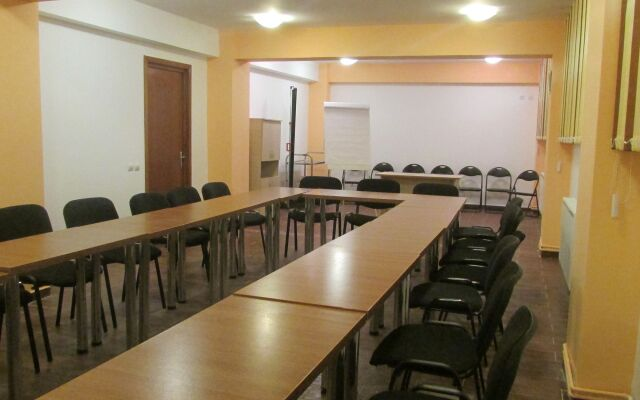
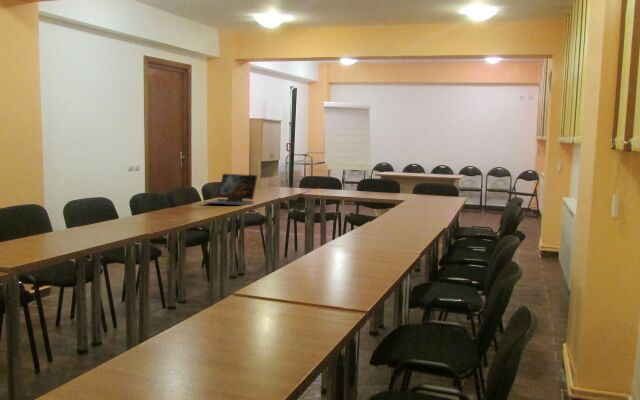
+ laptop (230, 189)
